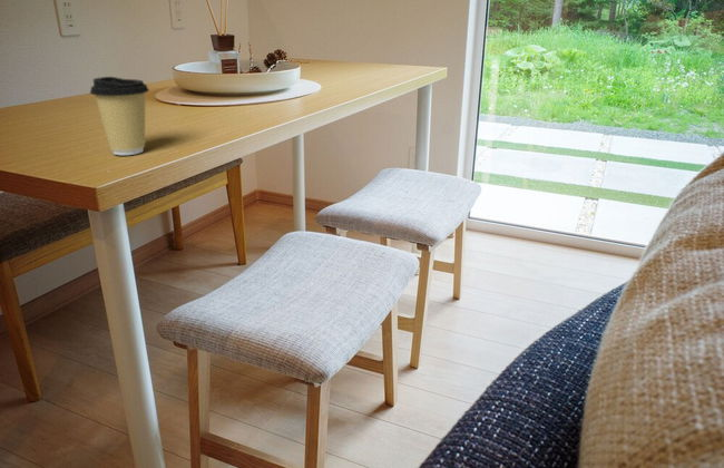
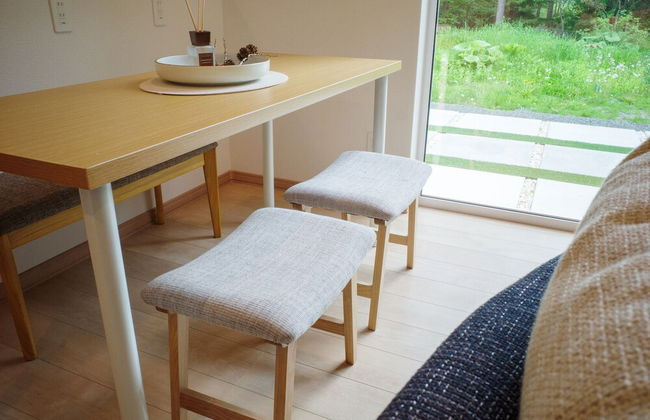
- coffee cup (123, 116)
